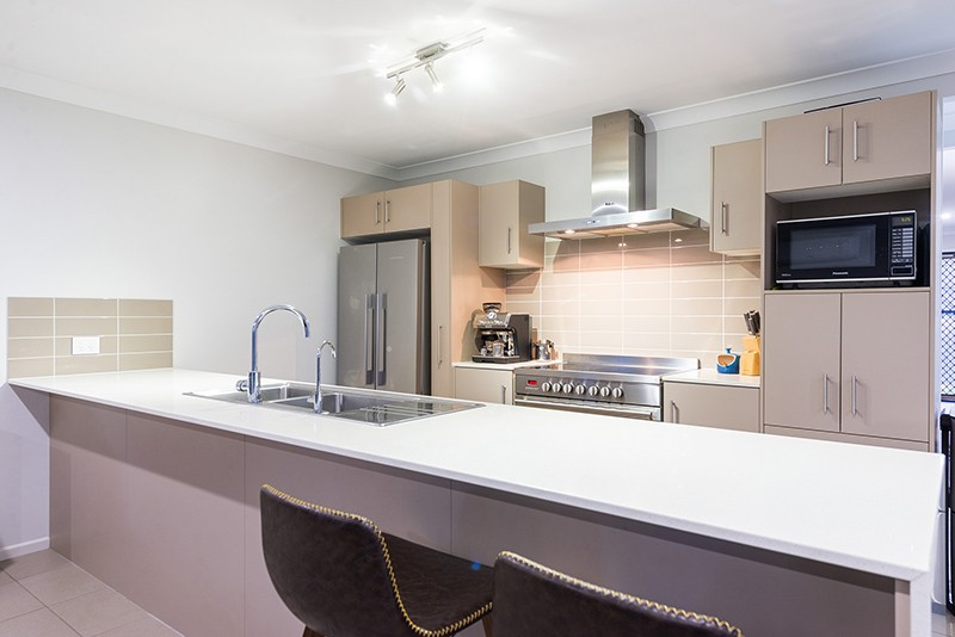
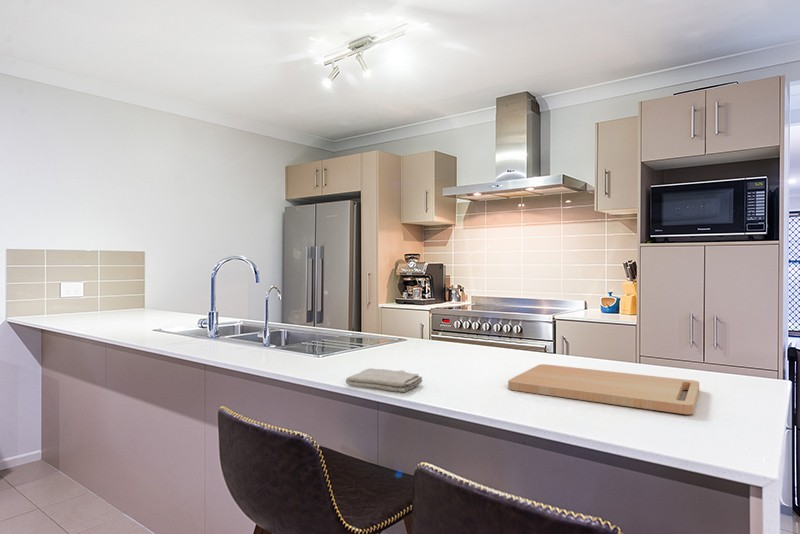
+ washcloth (384, 379)
+ cutting board (603, 385)
